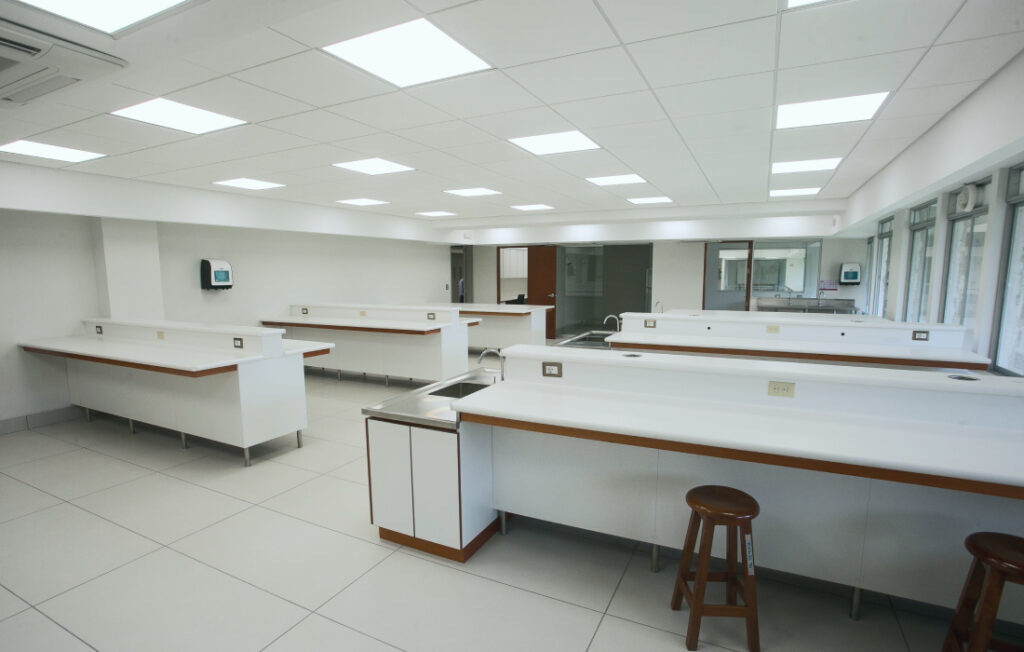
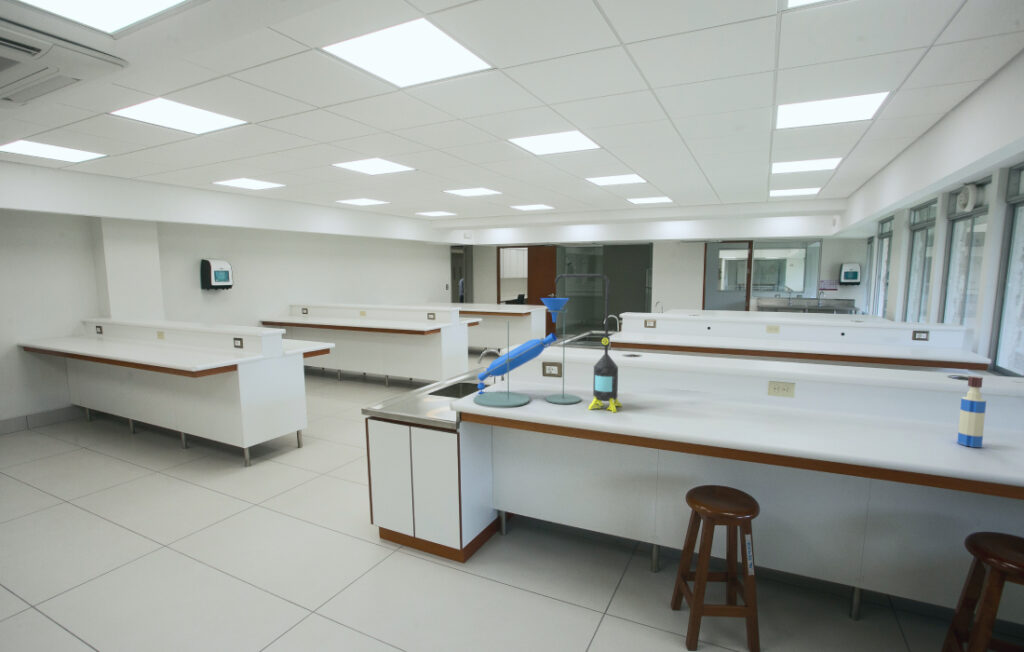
+ tequila bottle (972, 410)
+ laboratory equipment (541, 338)
